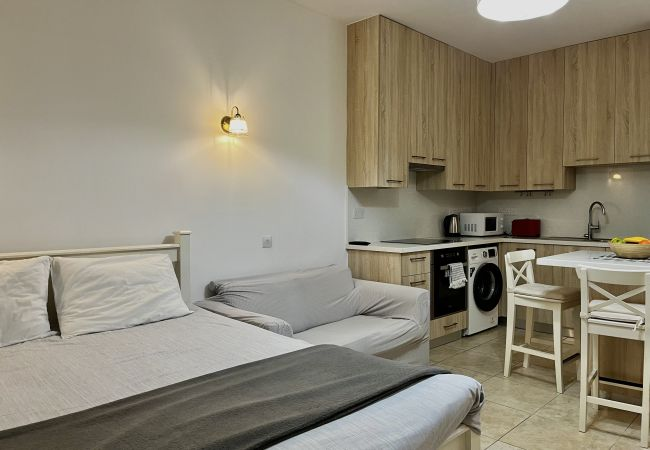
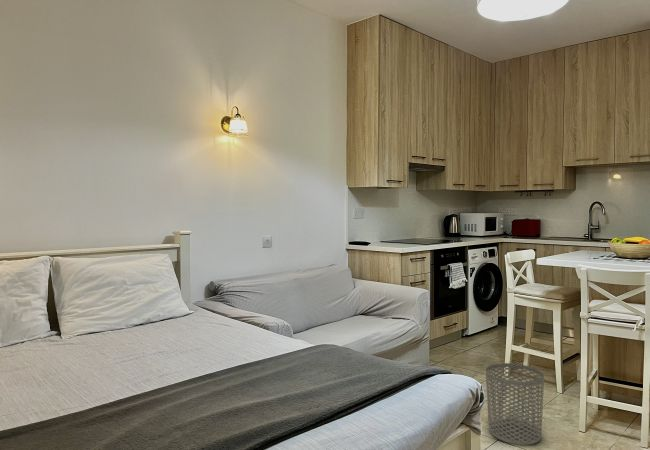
+ waste bin (514, 402)
